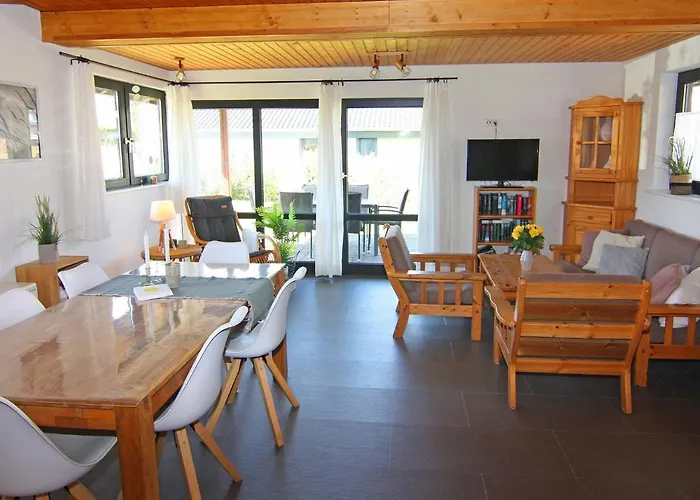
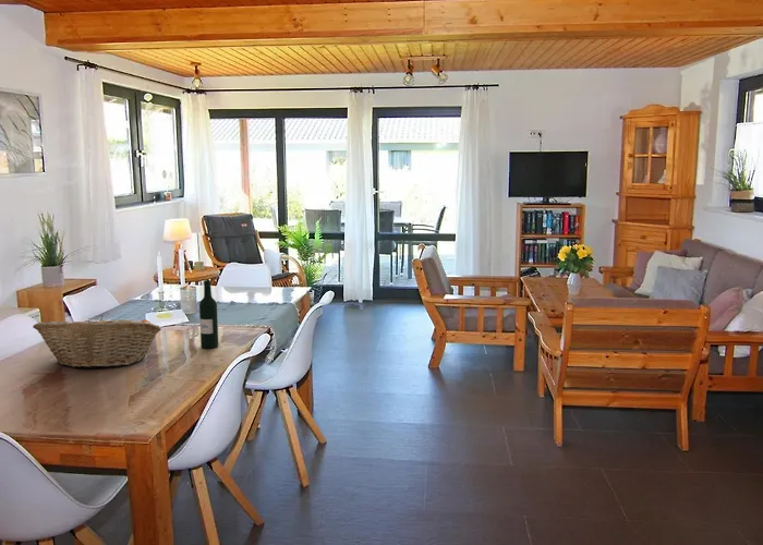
+ wine bottle (208, 313)
+ fruit basket (99, 336)
